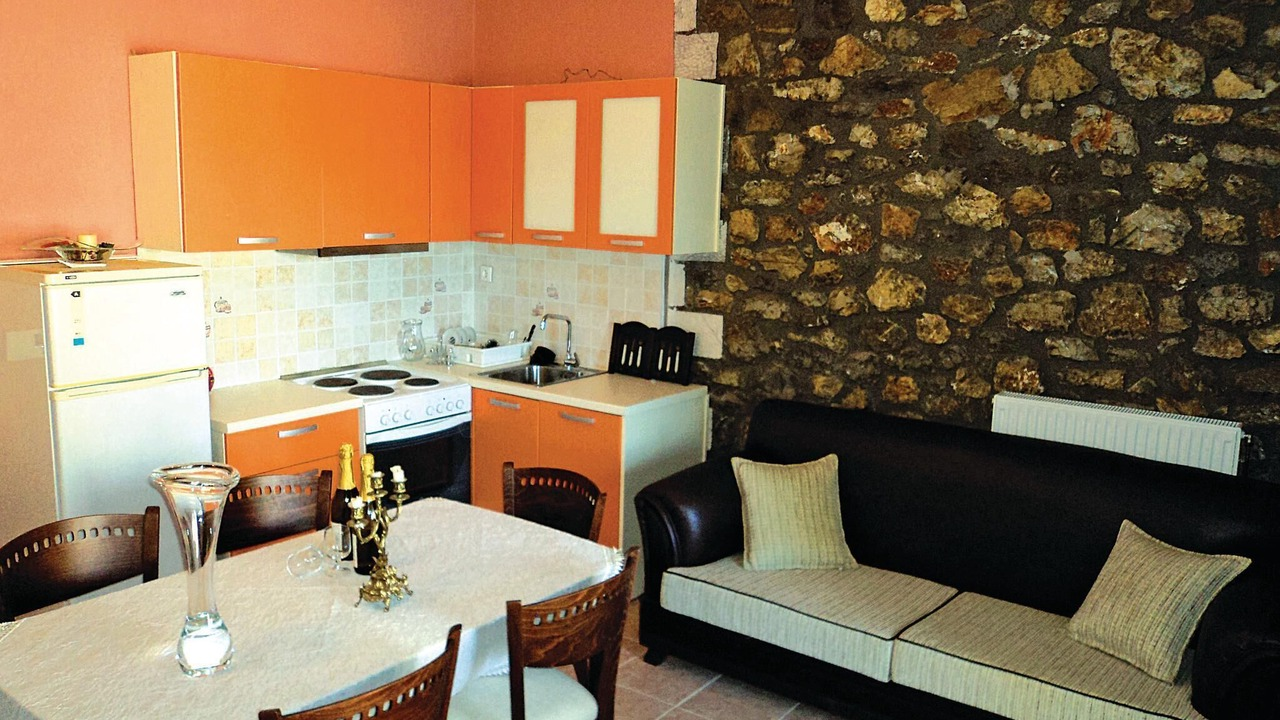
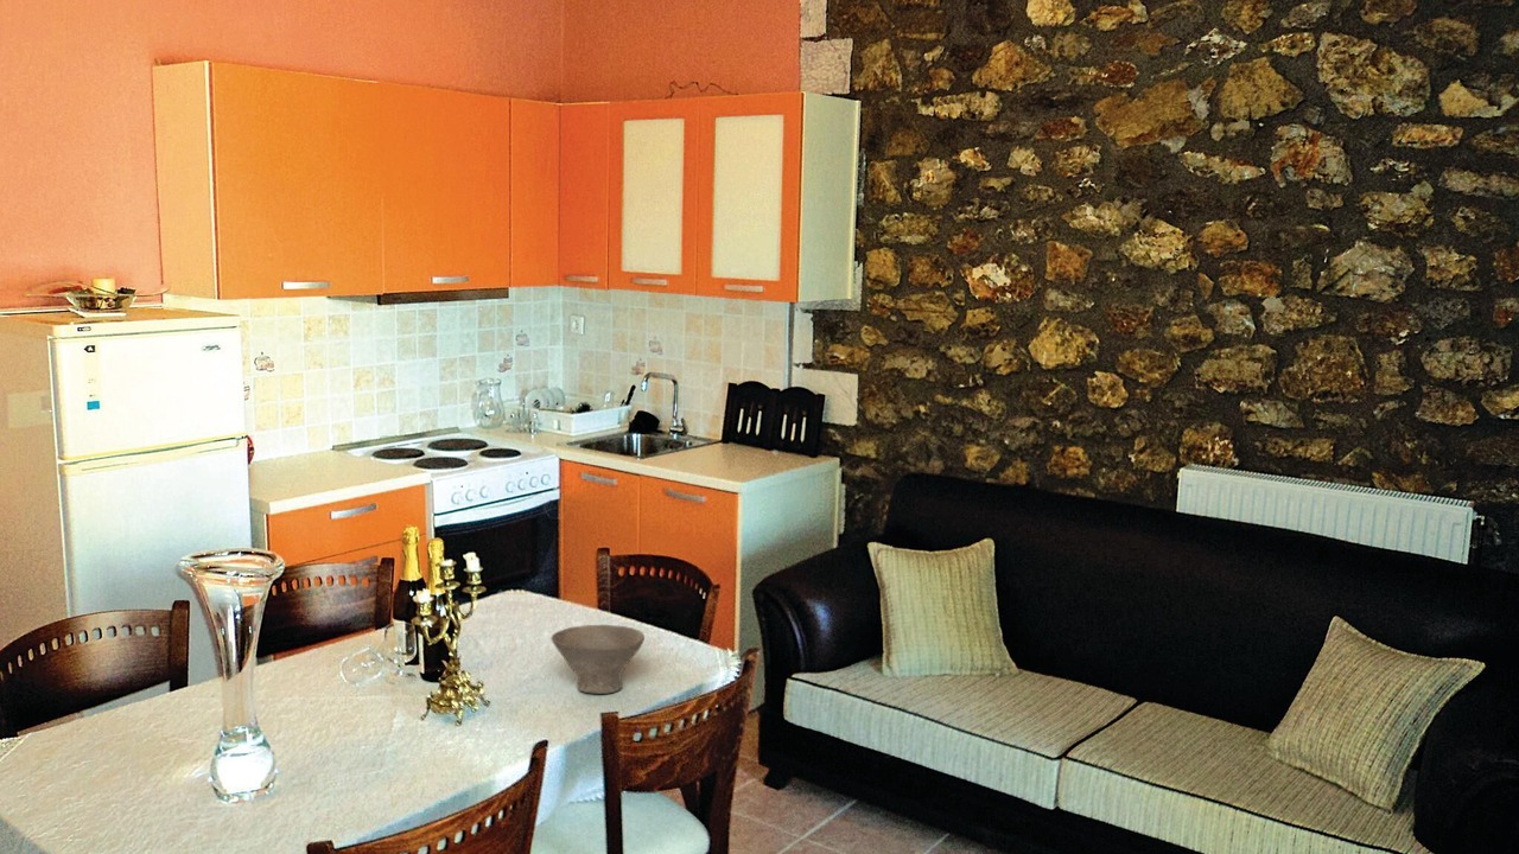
+ bowl (597, 659)
